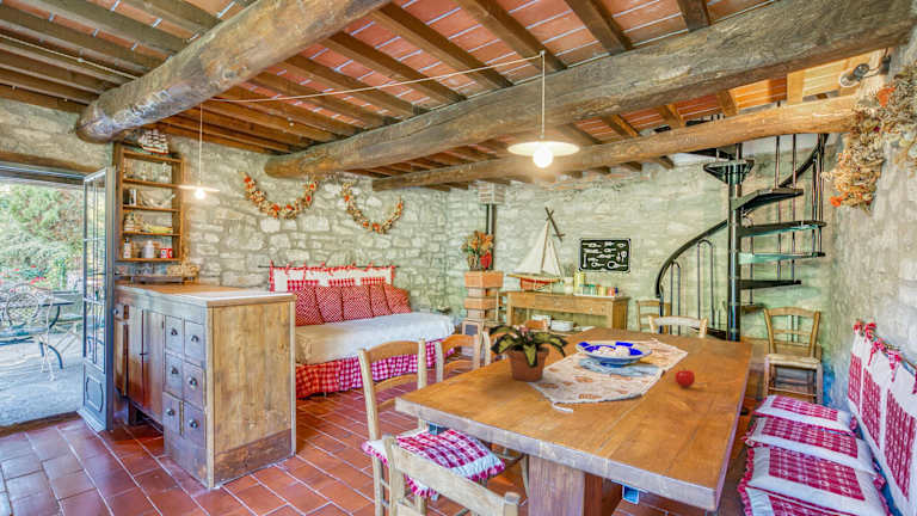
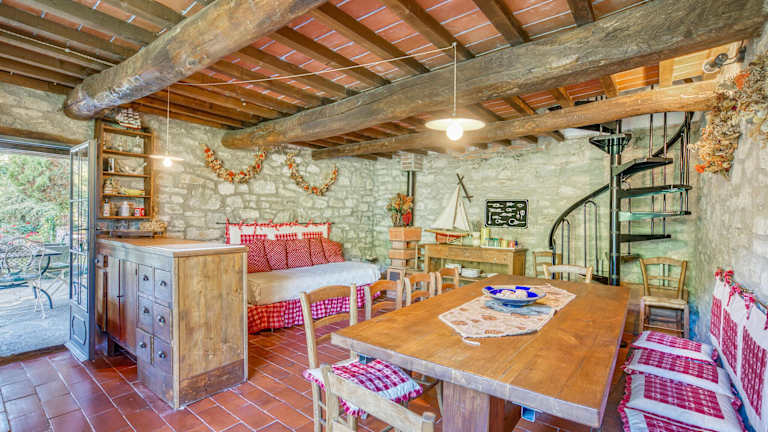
- flower pot (528, 350)
- apple (684, 376)
